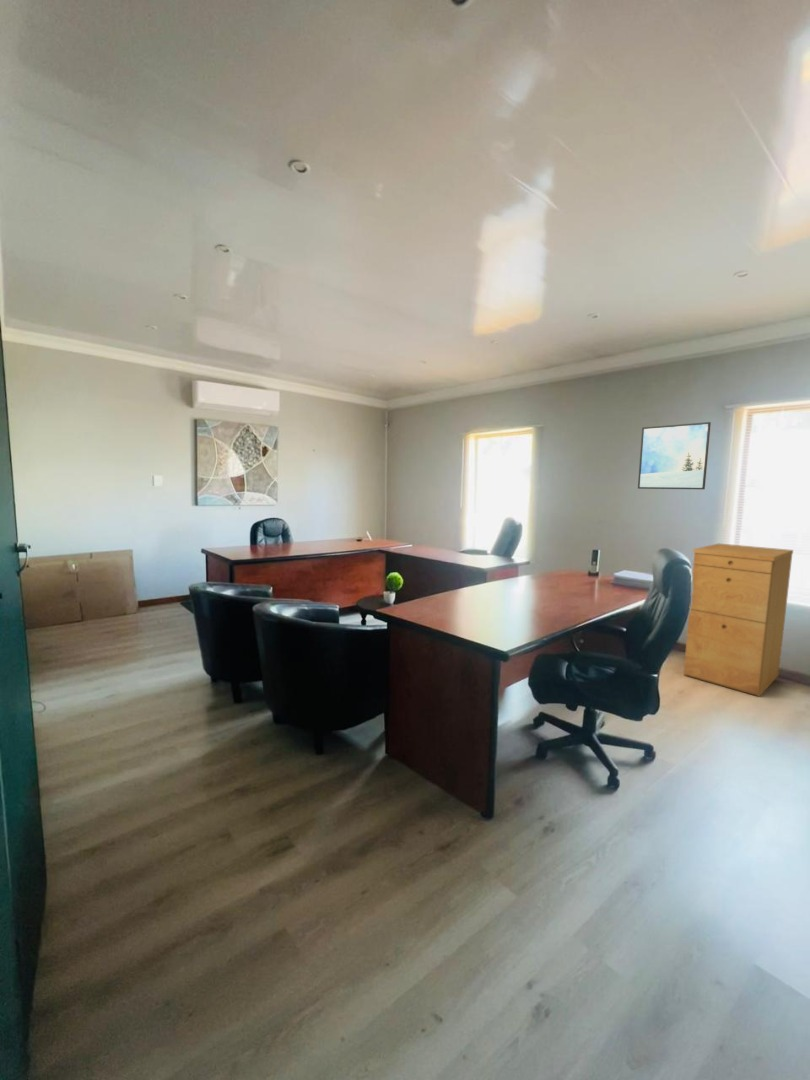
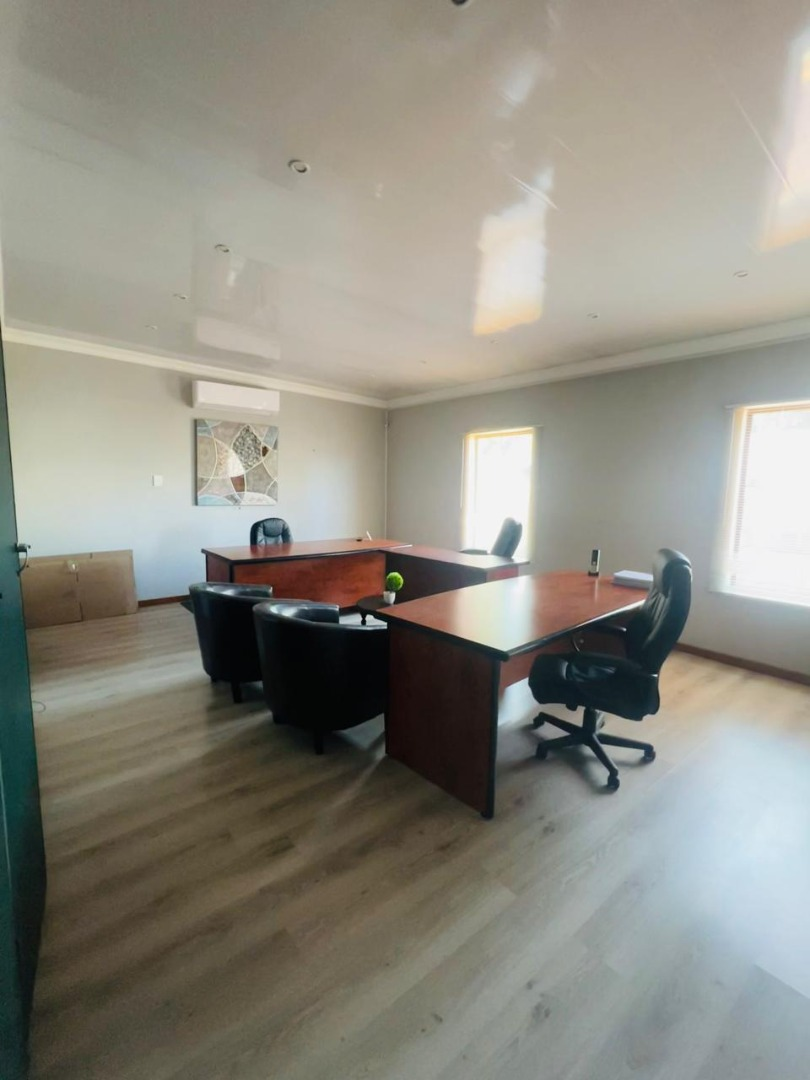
- filing cabinet (736, 613)
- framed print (672, 457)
